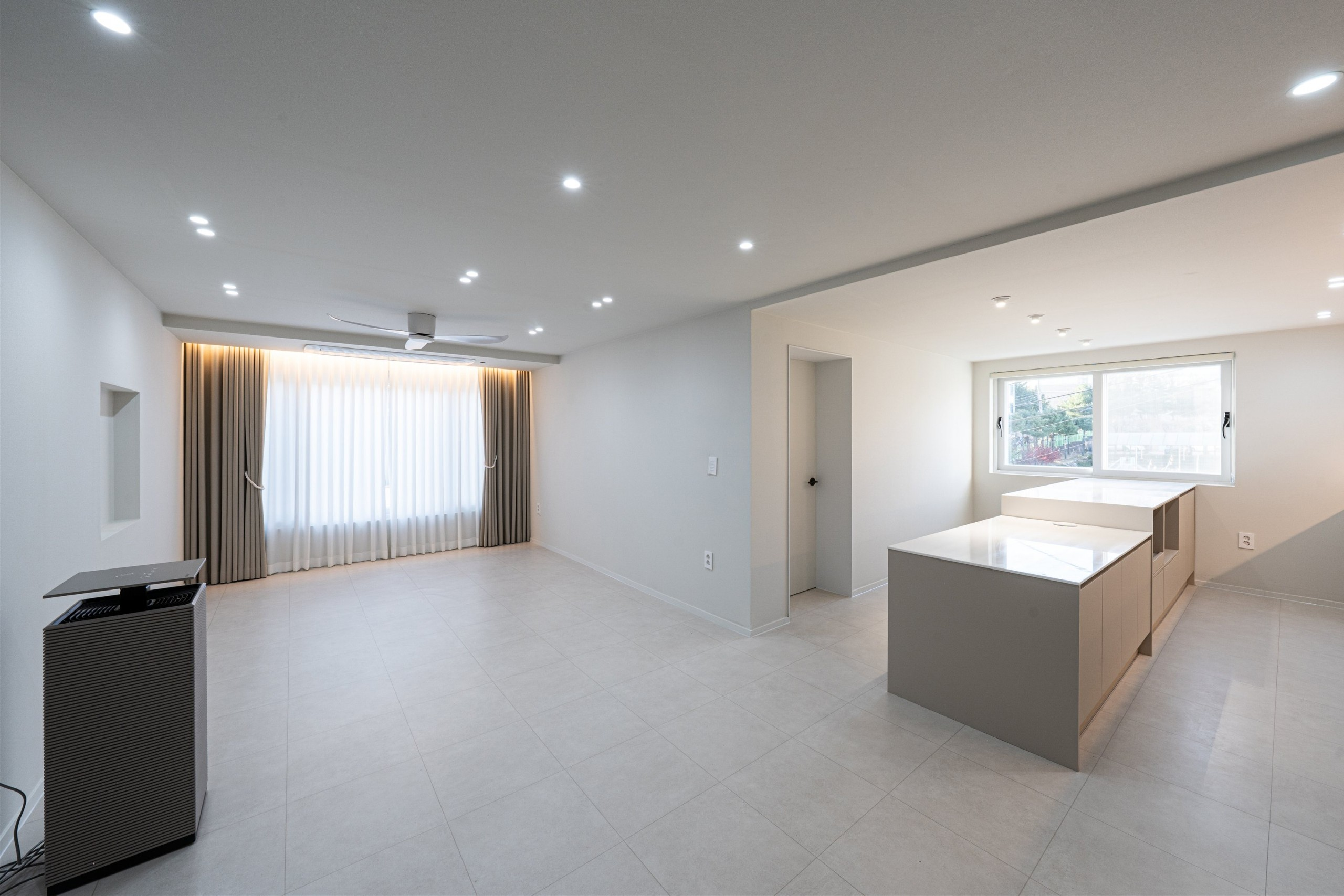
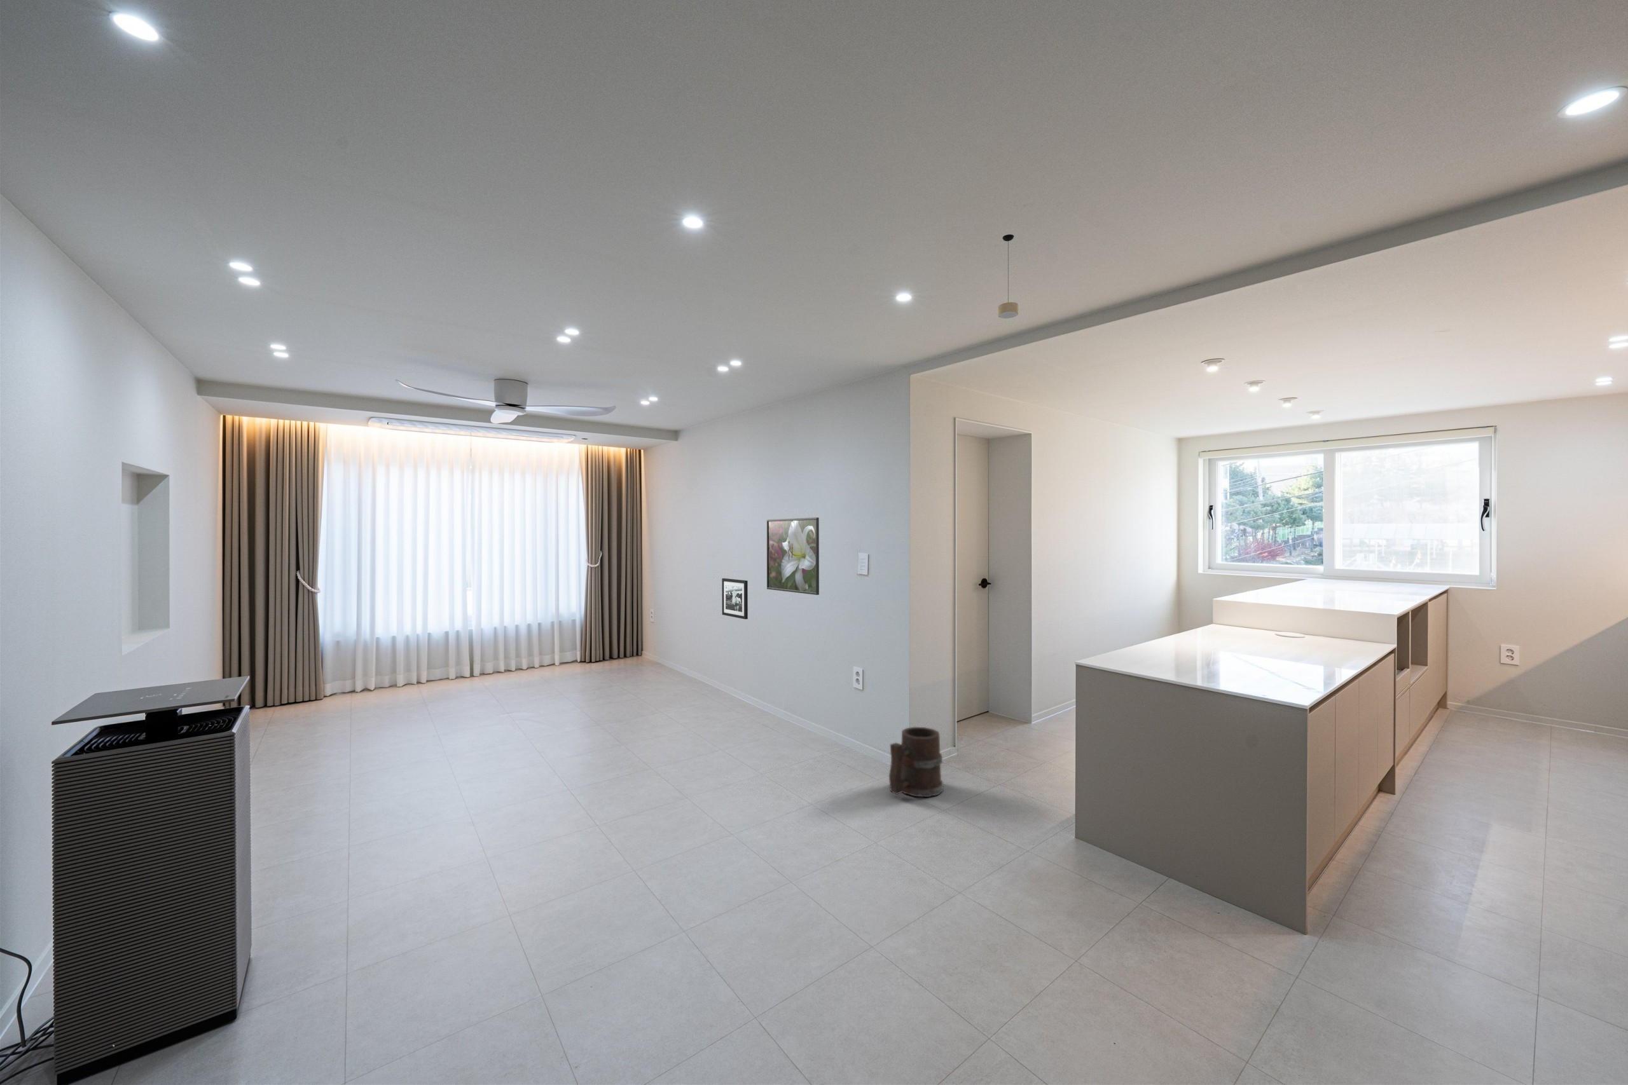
+ picture frame (734, 598)
+ pendant light (1008, 276)
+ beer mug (915, 762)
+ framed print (791, 555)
